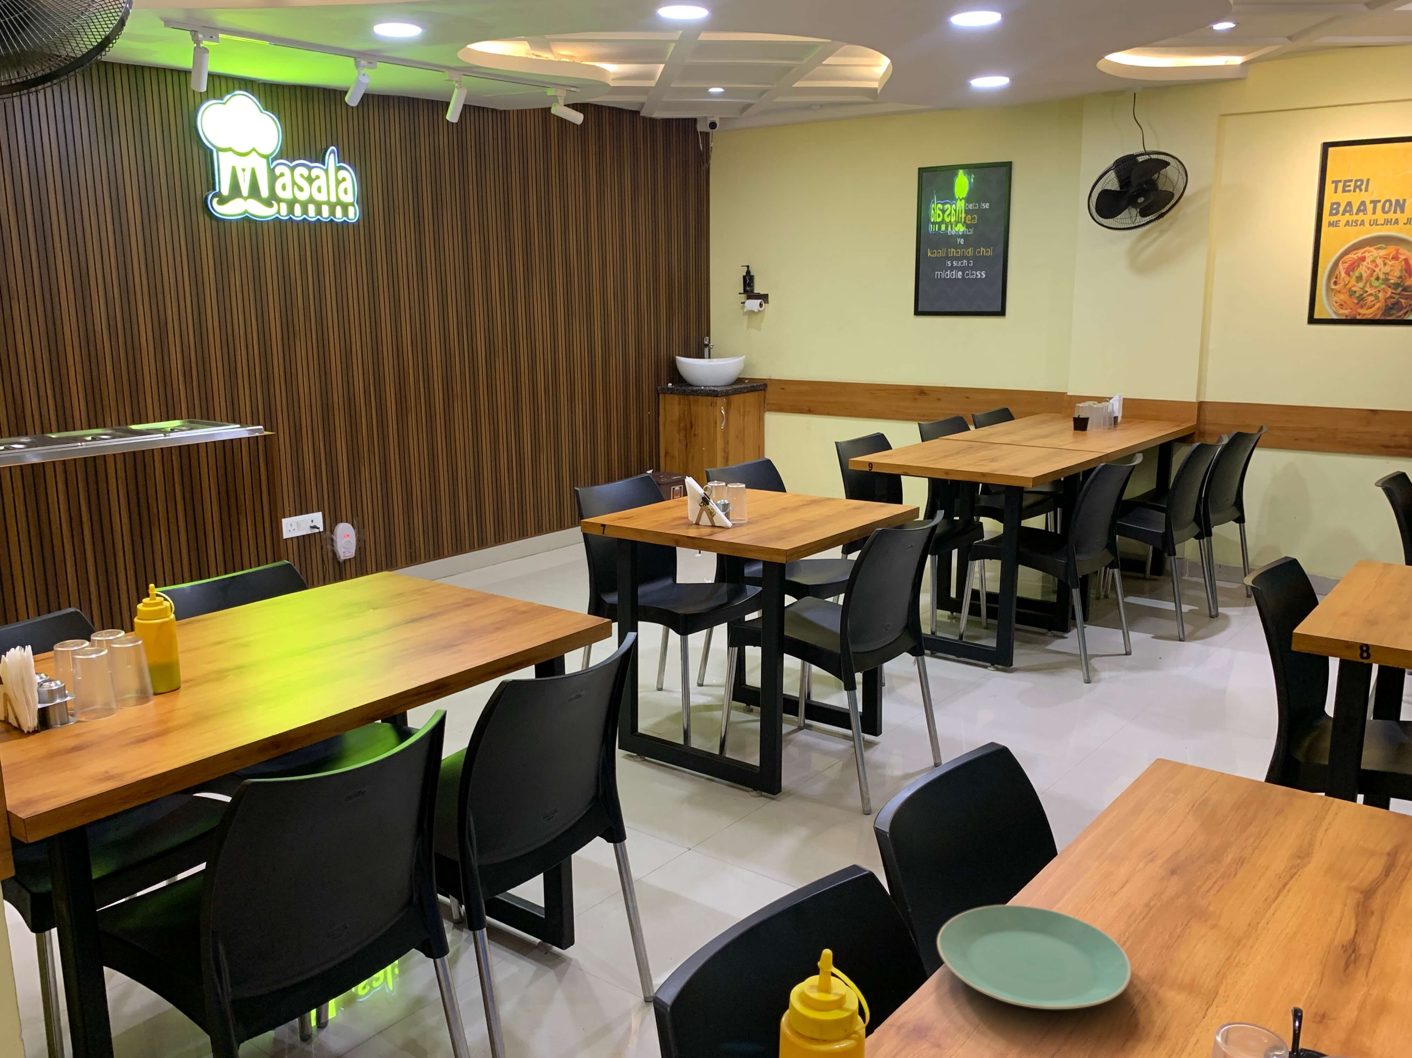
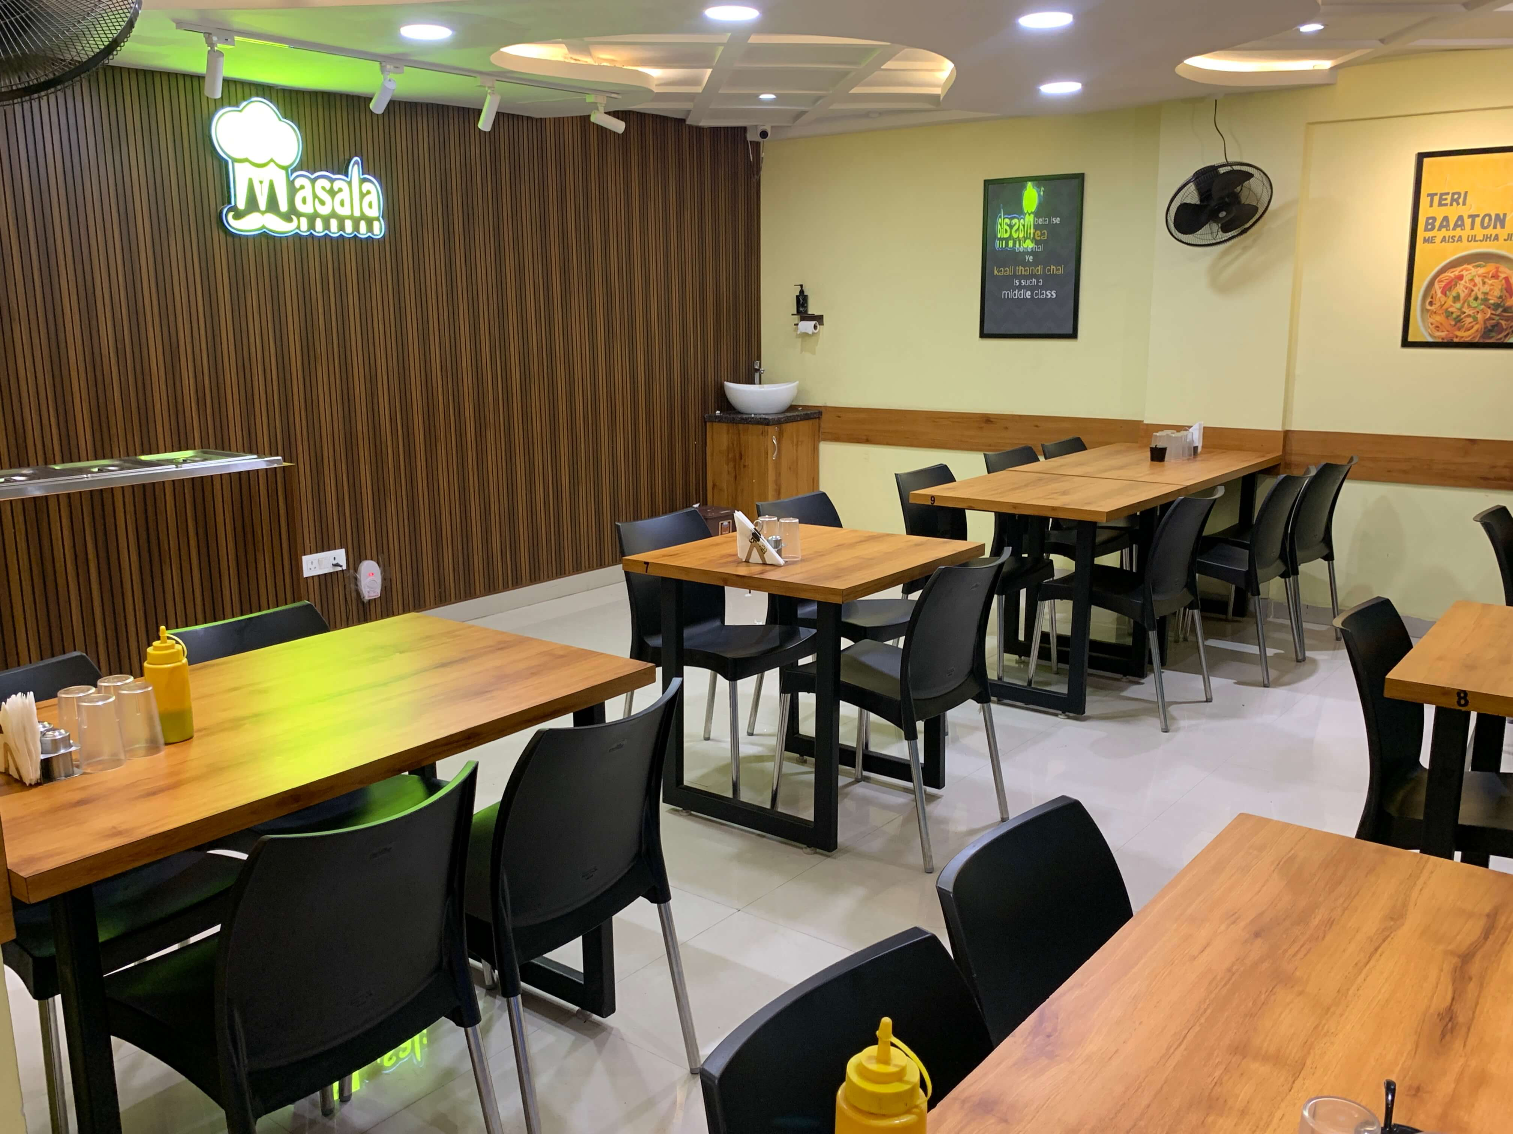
- plate (1032, 961)
